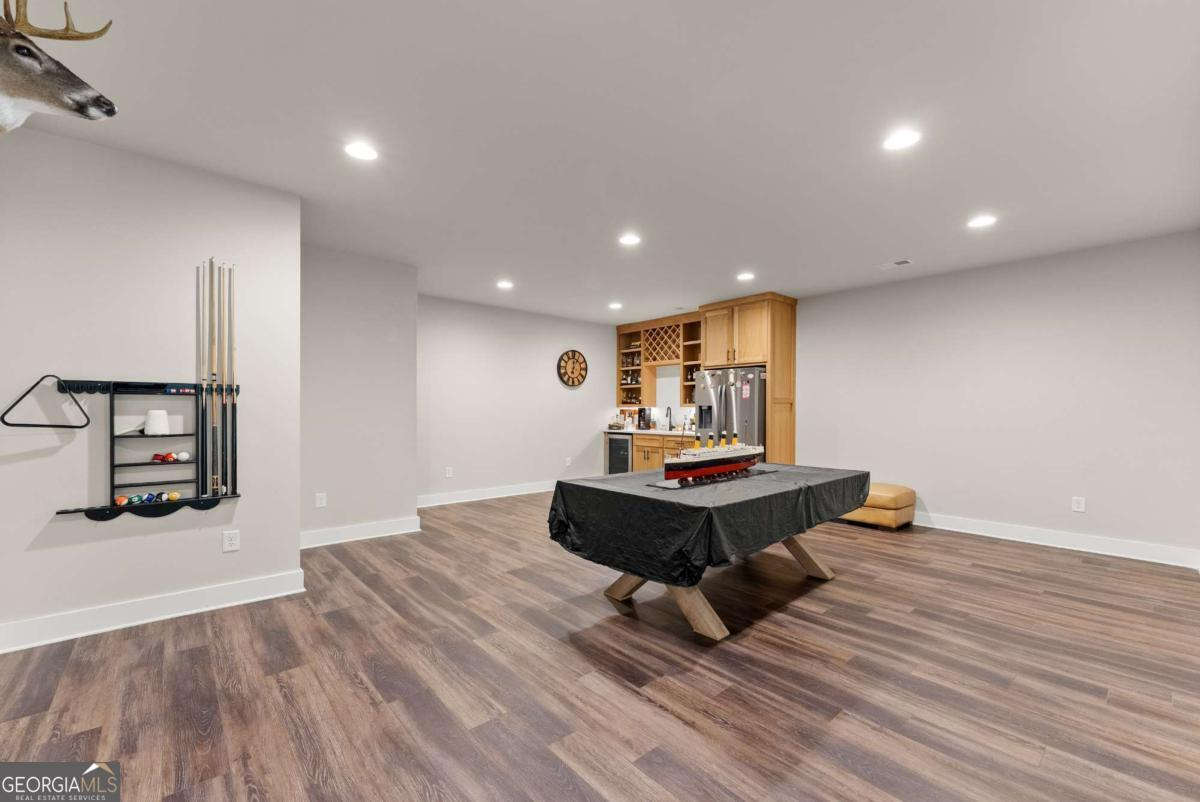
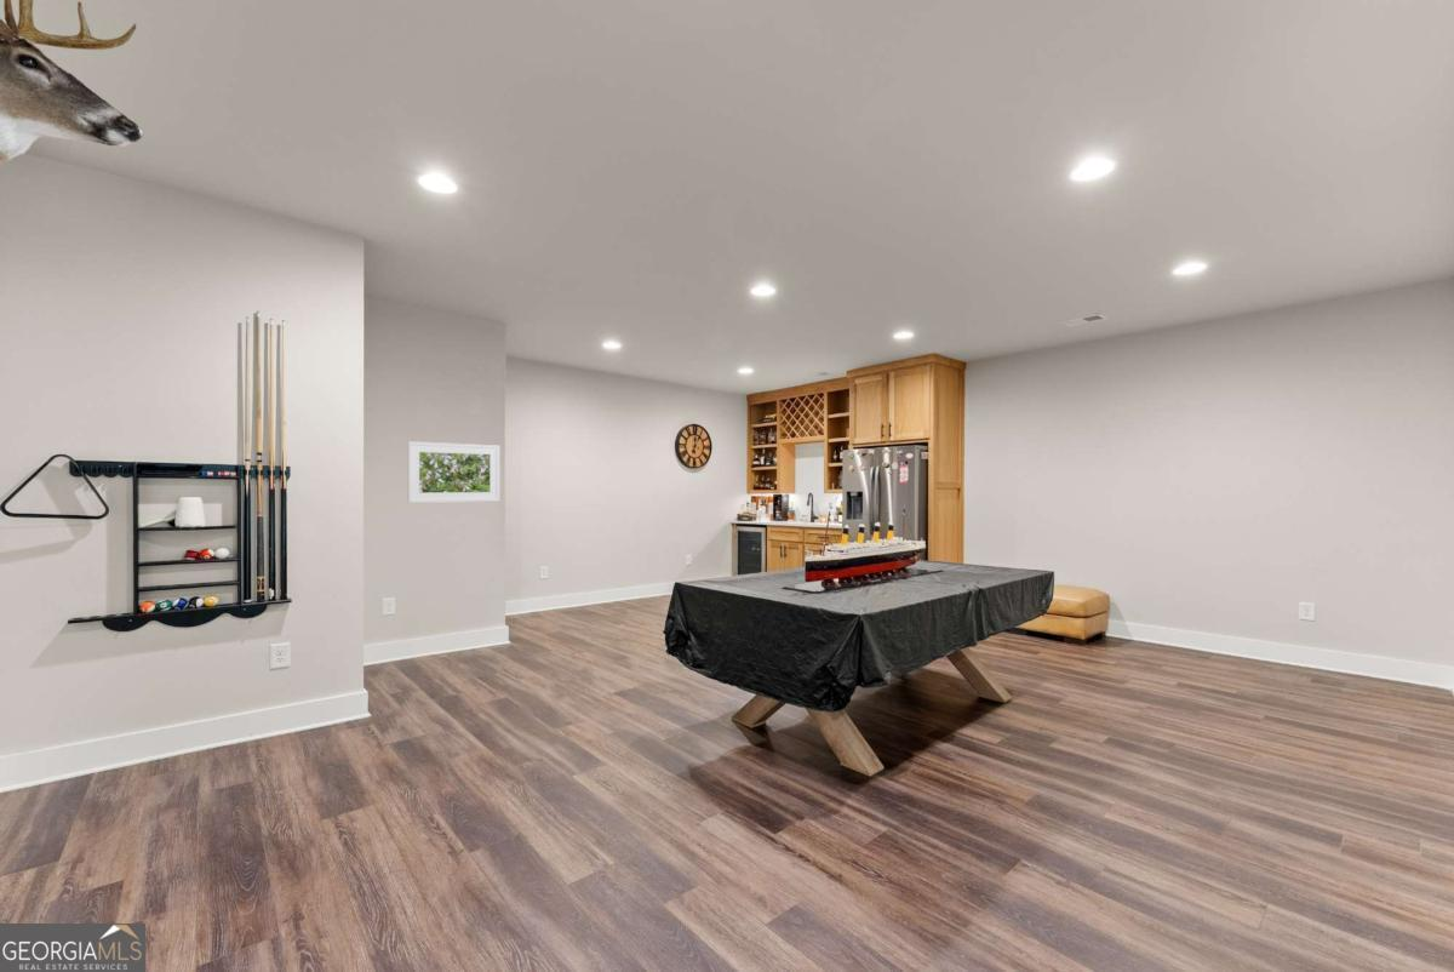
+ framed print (456, 473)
